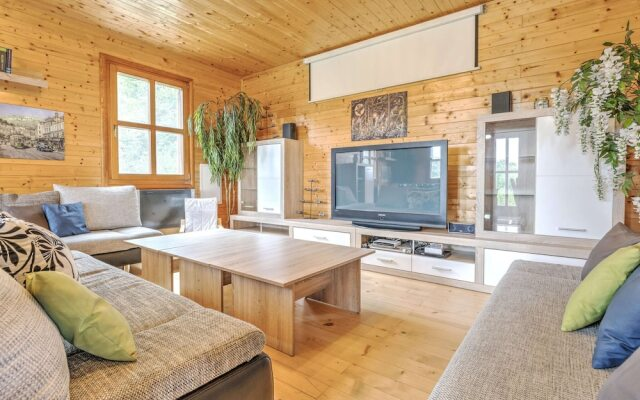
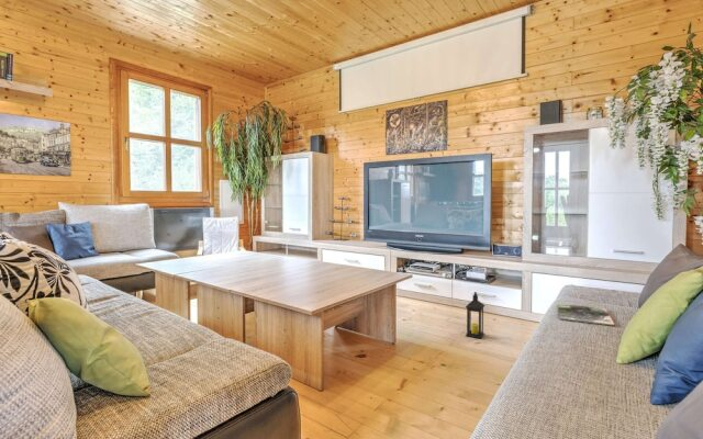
+ magazine (583, 313)
+ lantern (475, 311)
